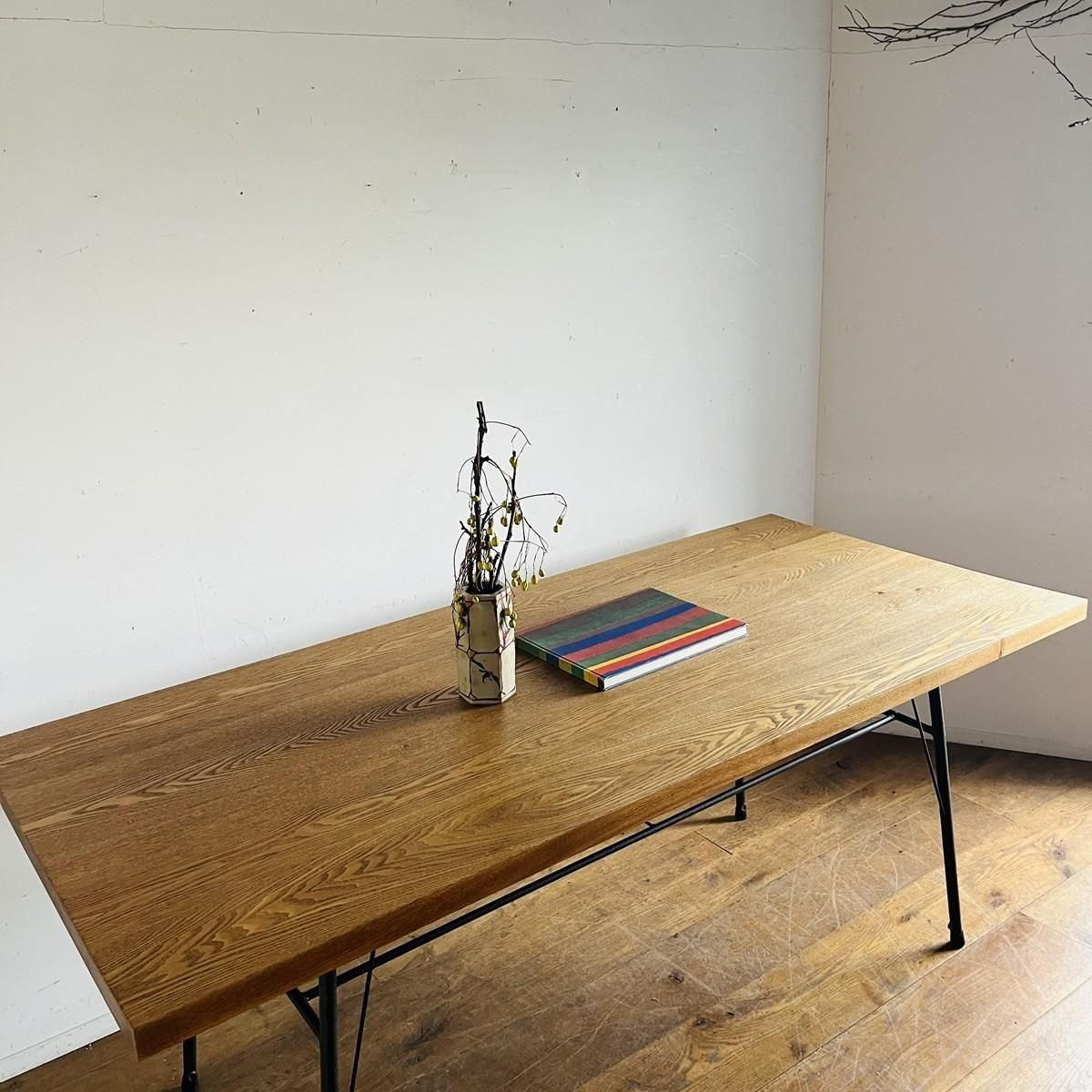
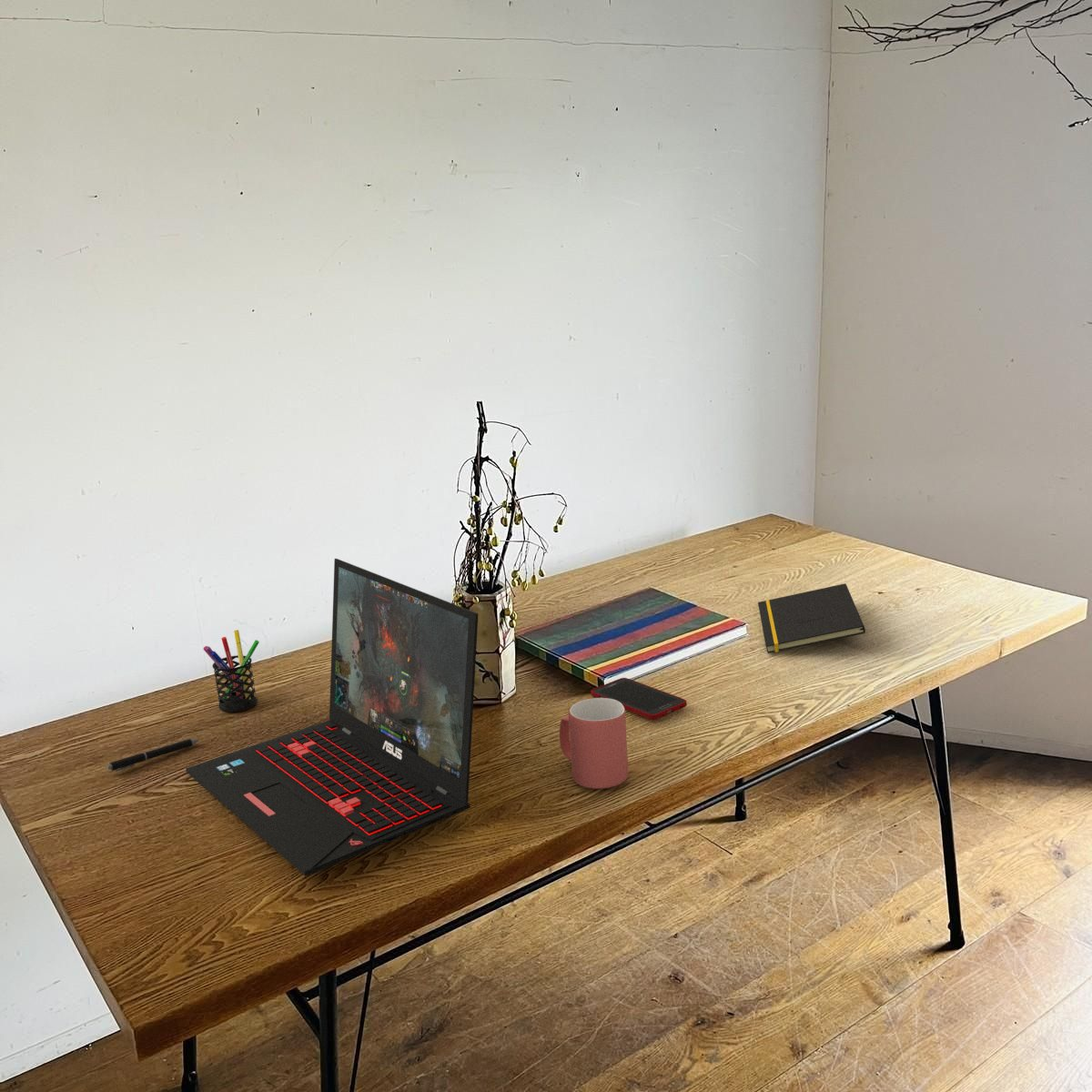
+ pen (155, 753)
+ notepad (808, 616)
+ cell phone (638, 698)
+ laptop (329, 703)
+ pen holder (237, 668)
+ mug (589, 738)
